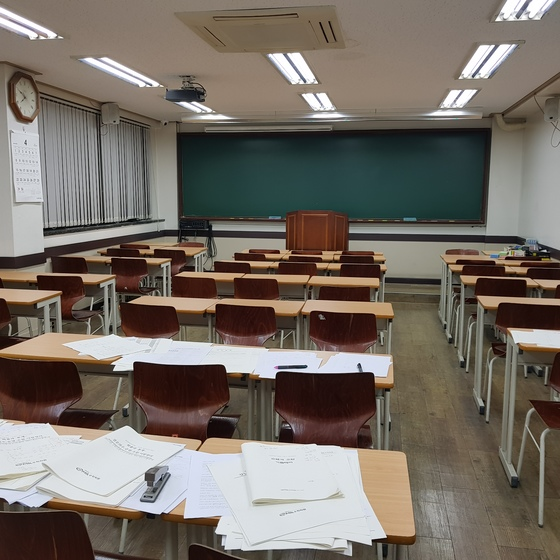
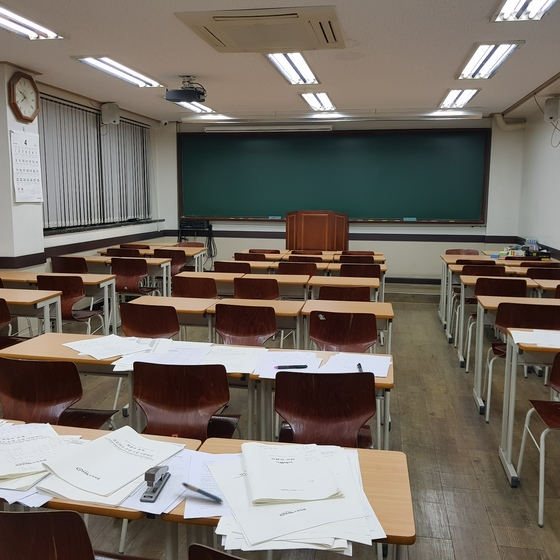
+ pen (201, 492)
